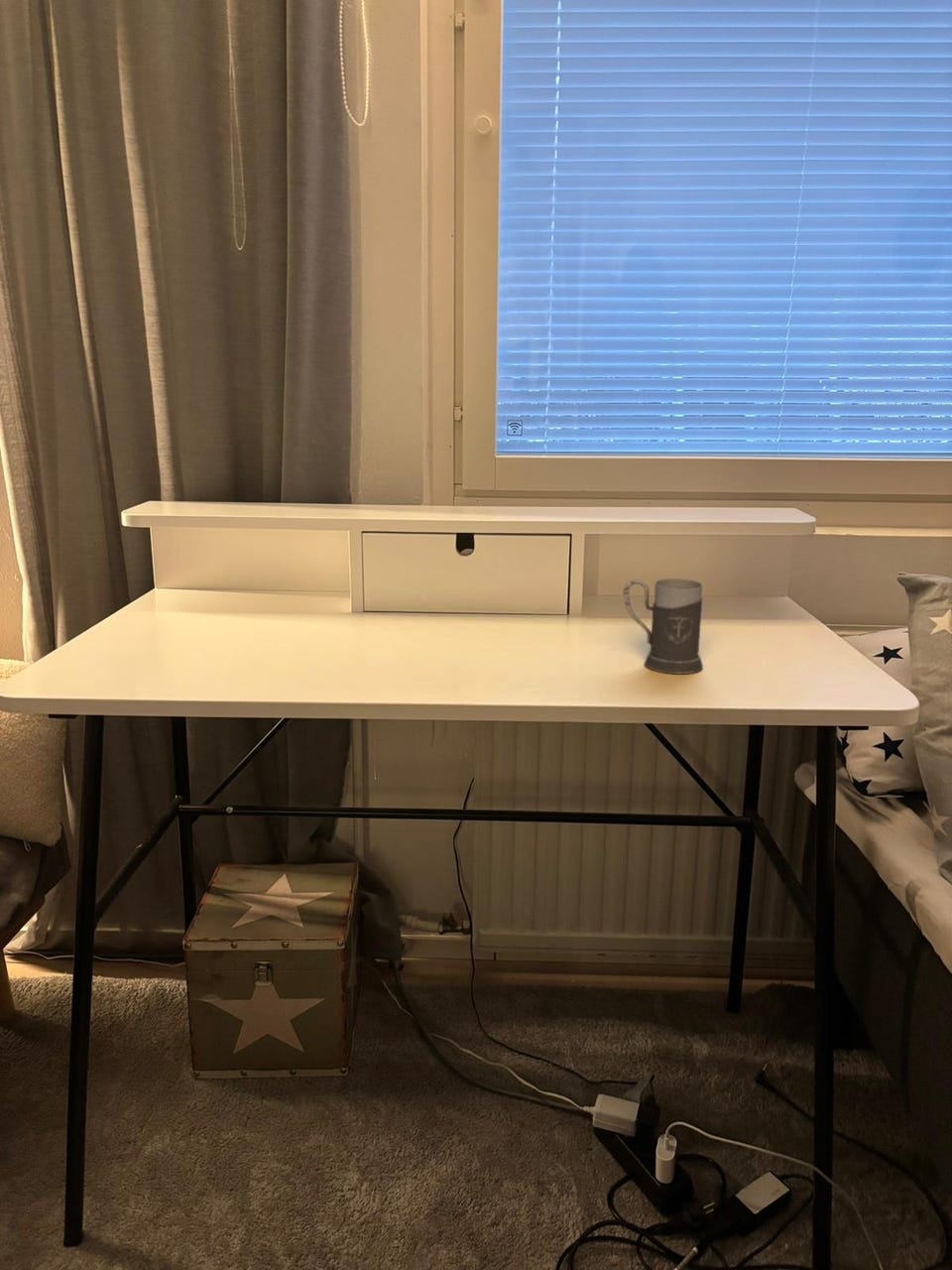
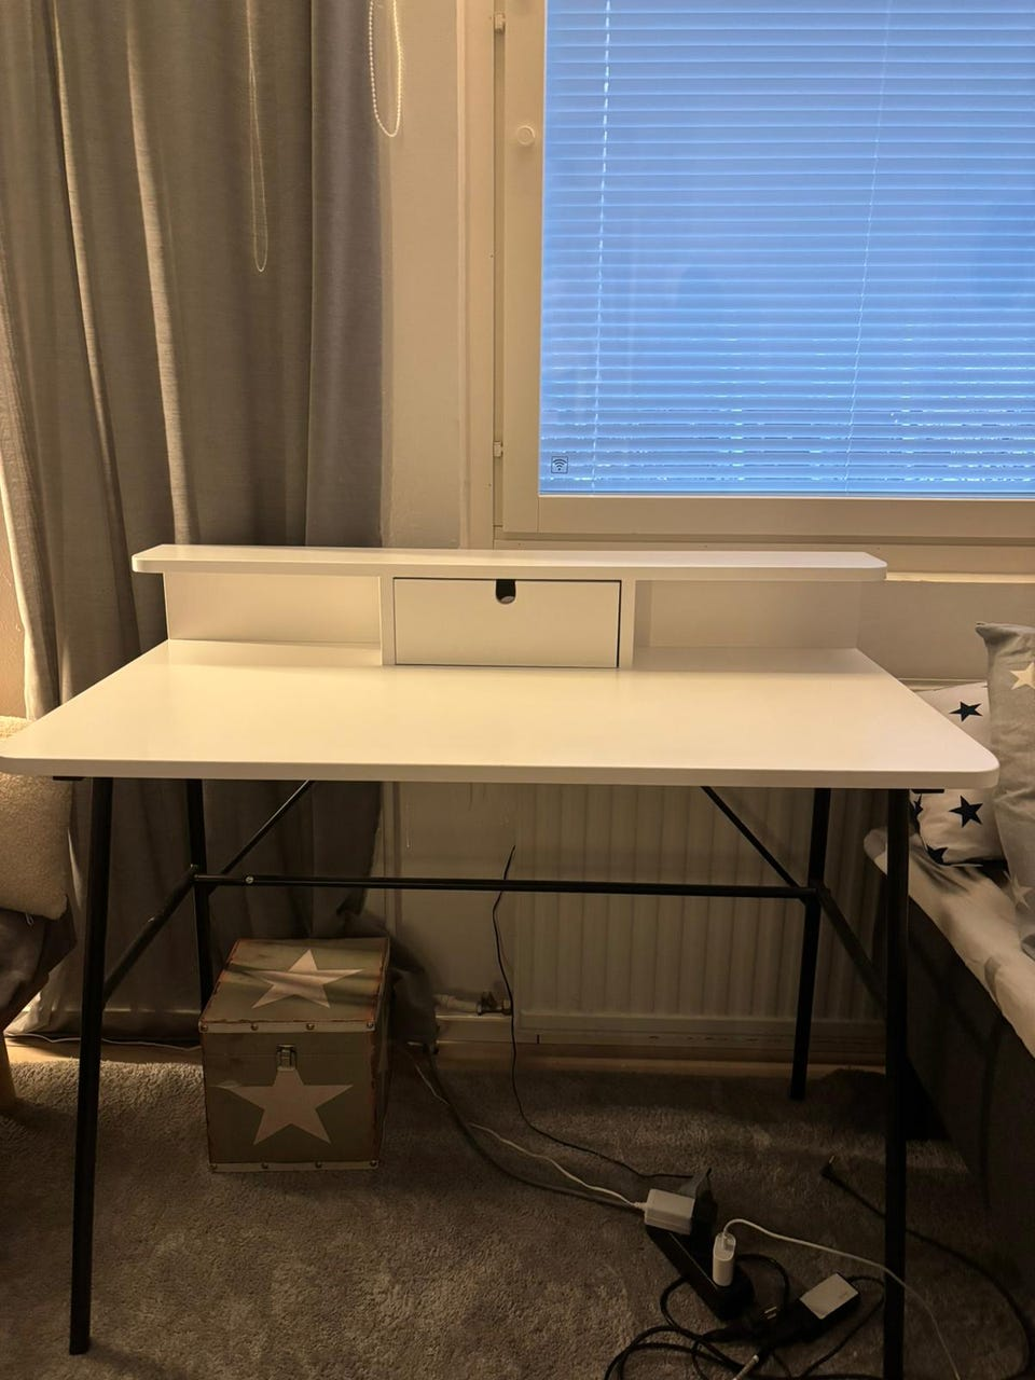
- mug (663, 622)
